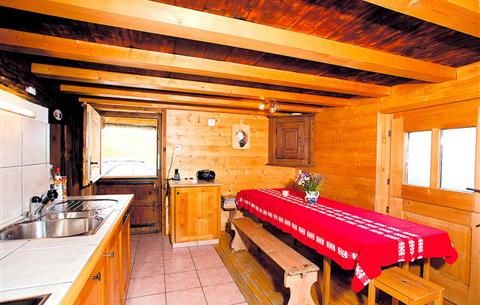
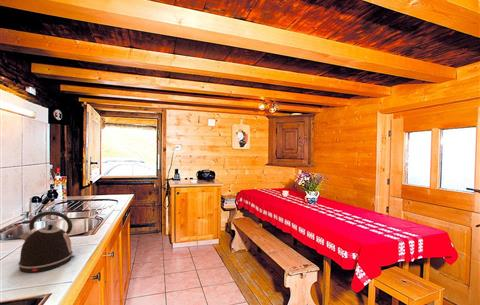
+ kettle (47, 236)
